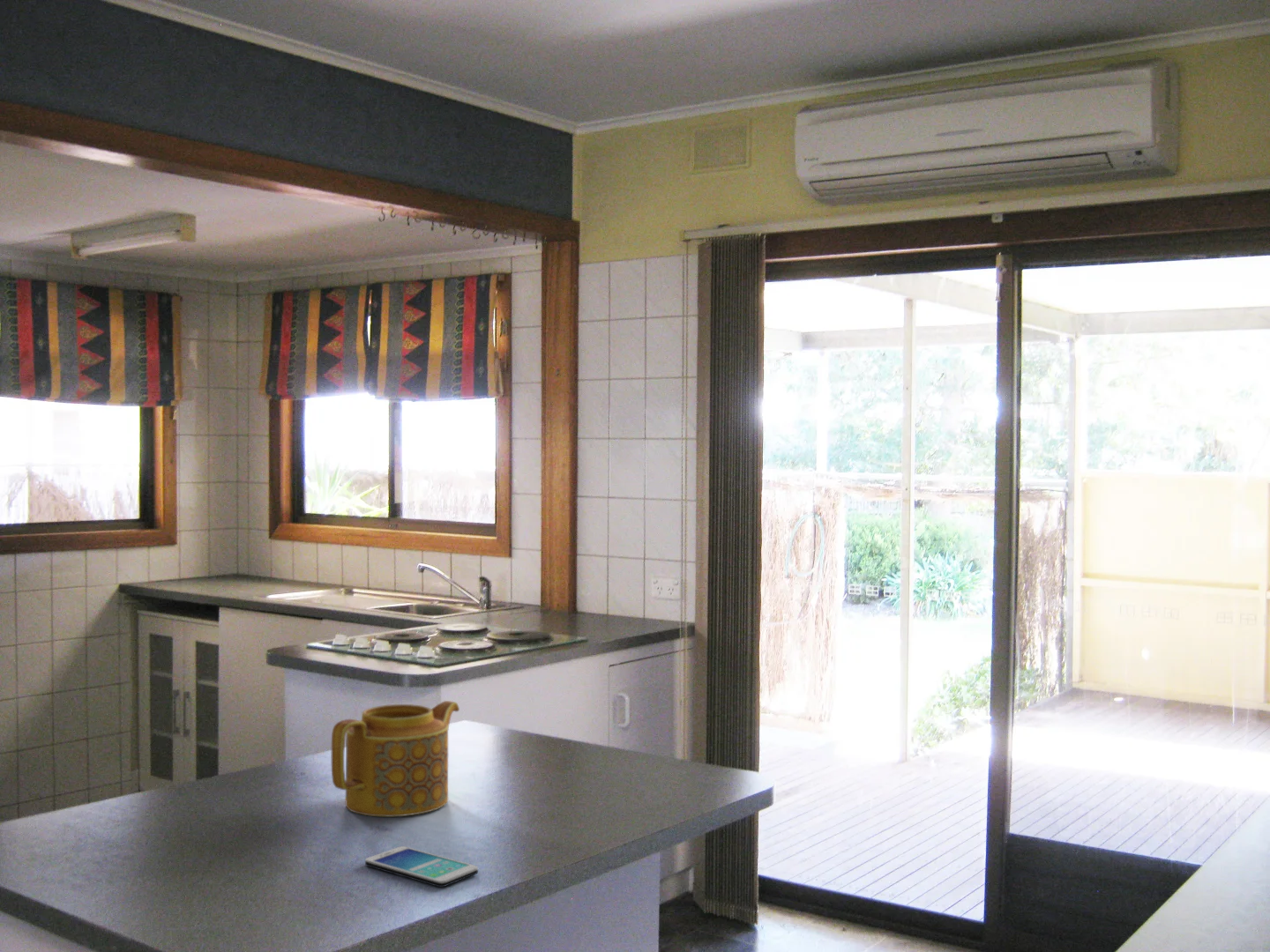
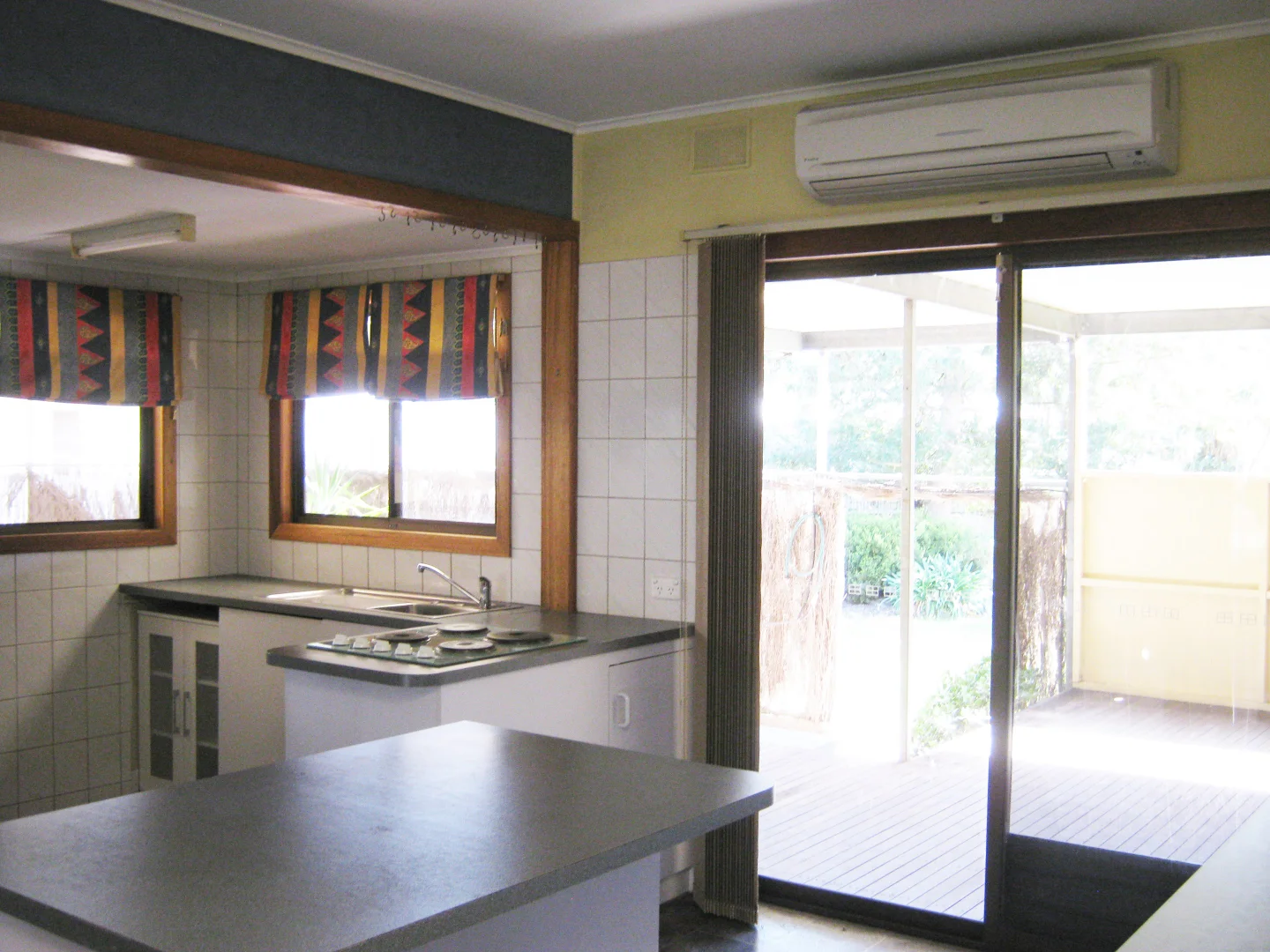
- smartphone (421, 866)
- teapot (400, 755)
